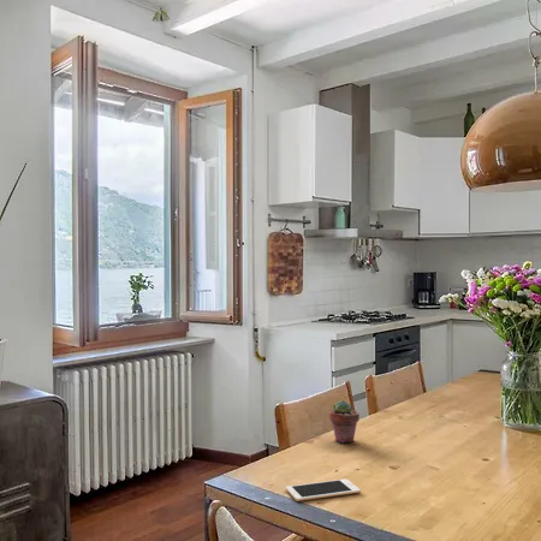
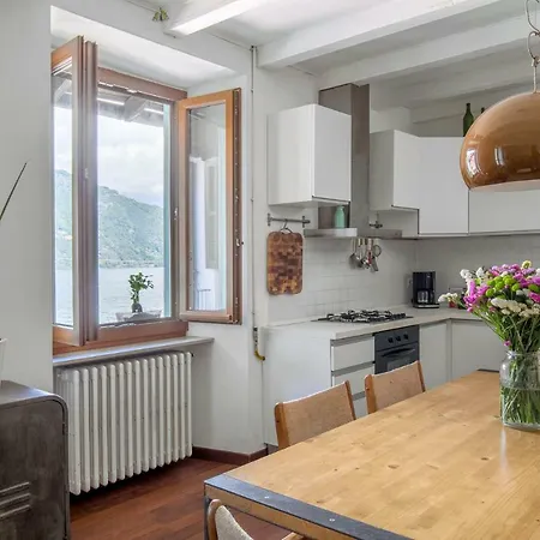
- potted succulent (344, 420)
- cell phone (322, 489)
